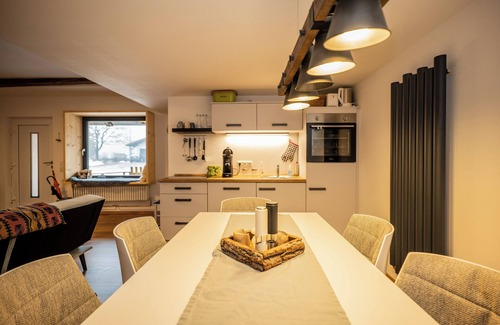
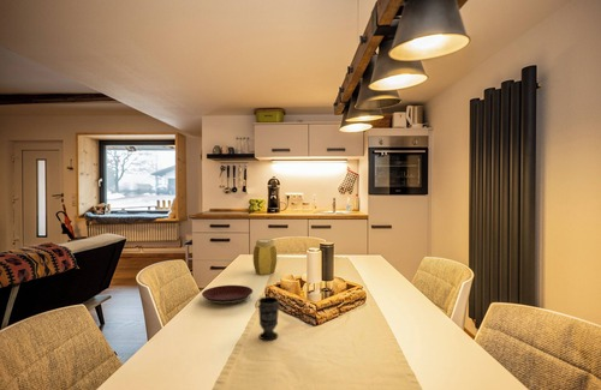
+ plate (227, 295)
+ jar (264, 256)
+ cup (268, 318)
